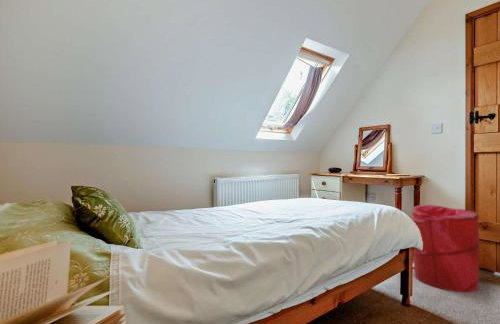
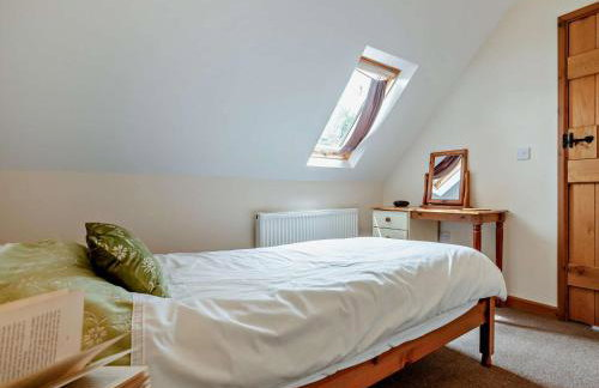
- laundry hamper (443, 244)
